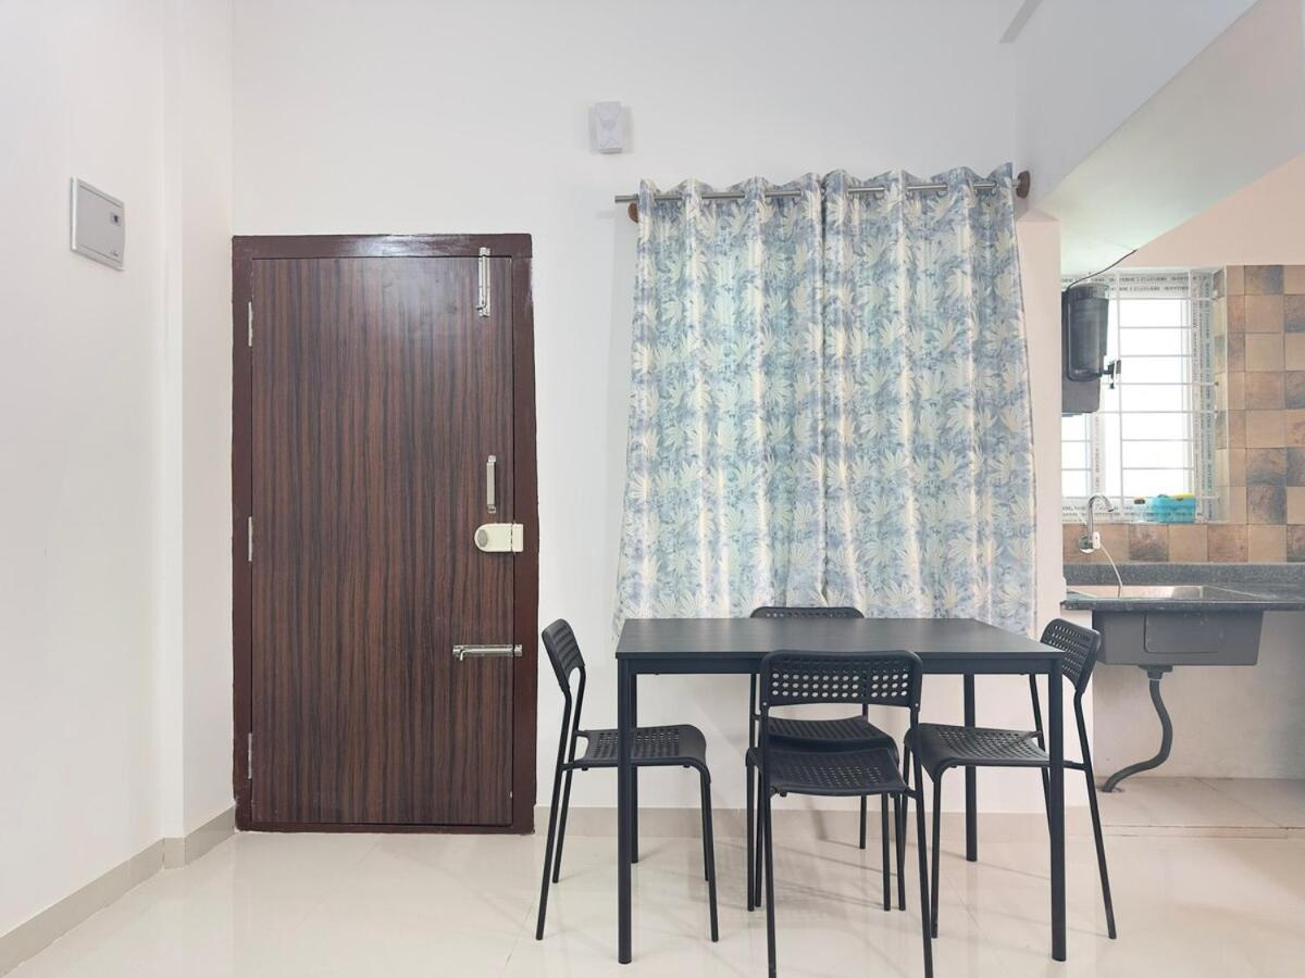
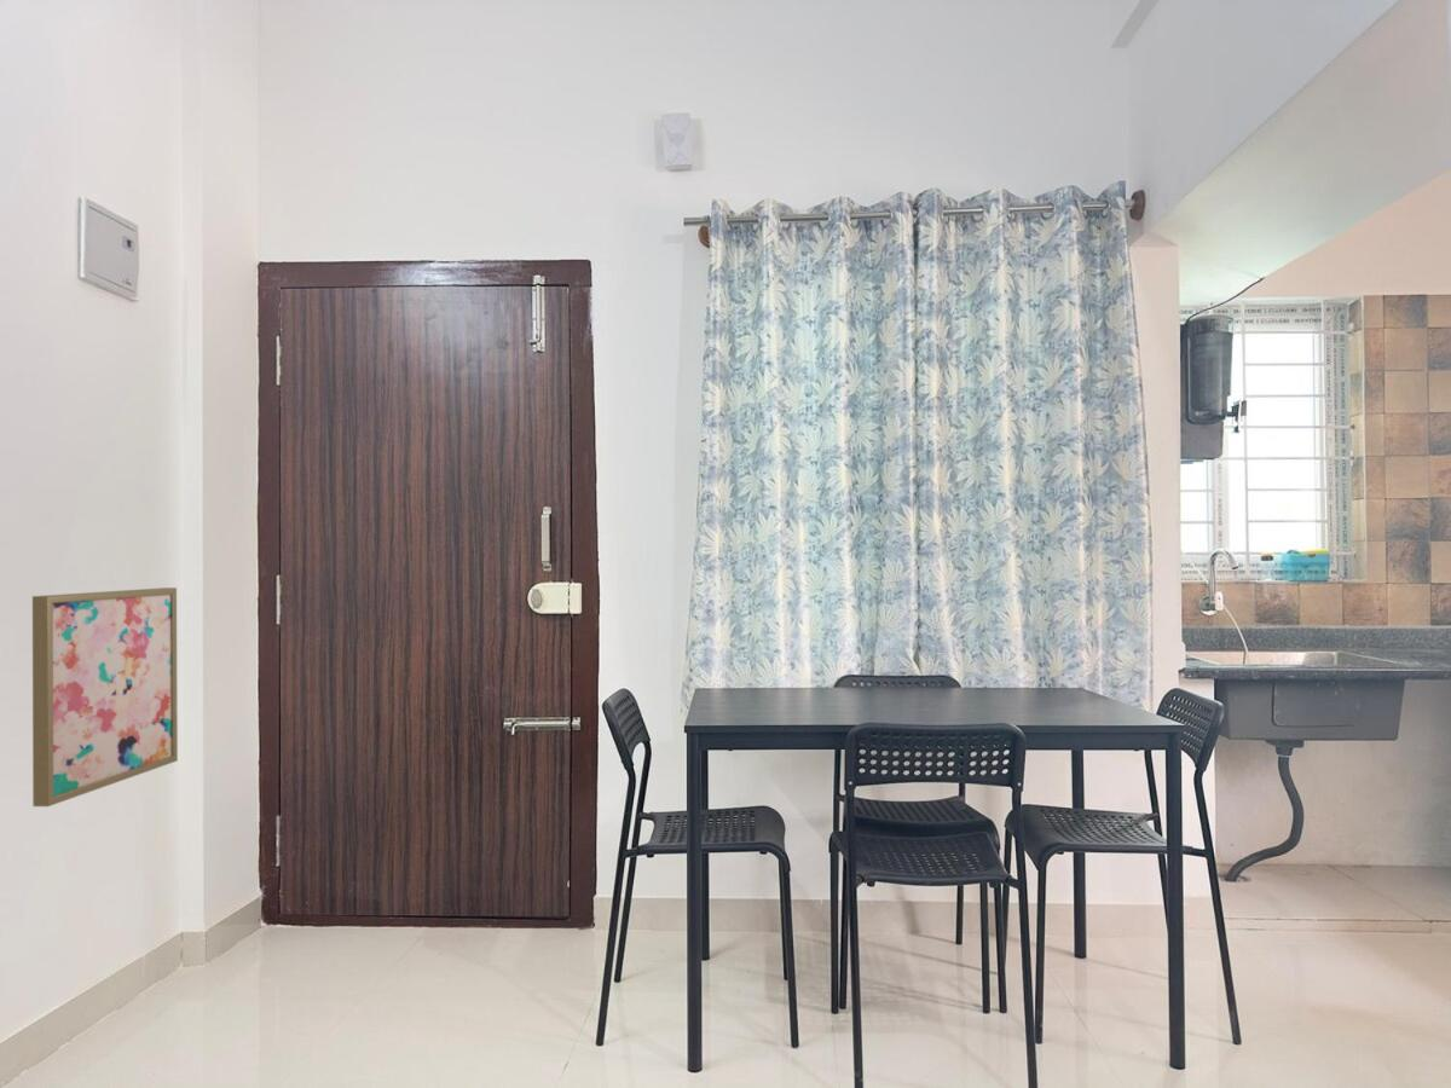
+ wall art (111, 685)
